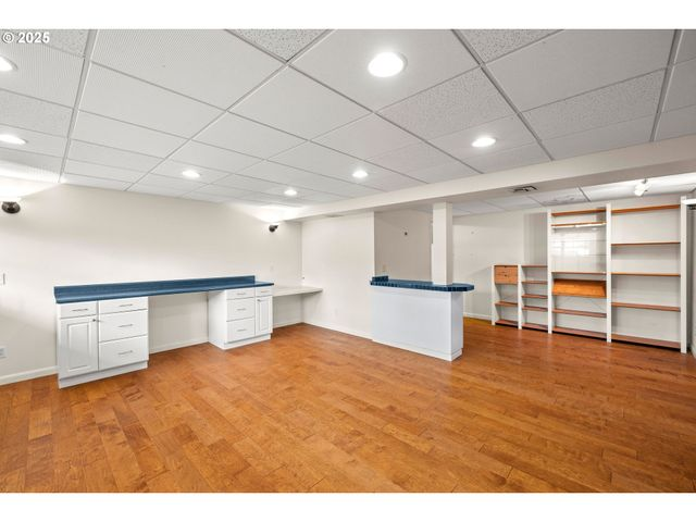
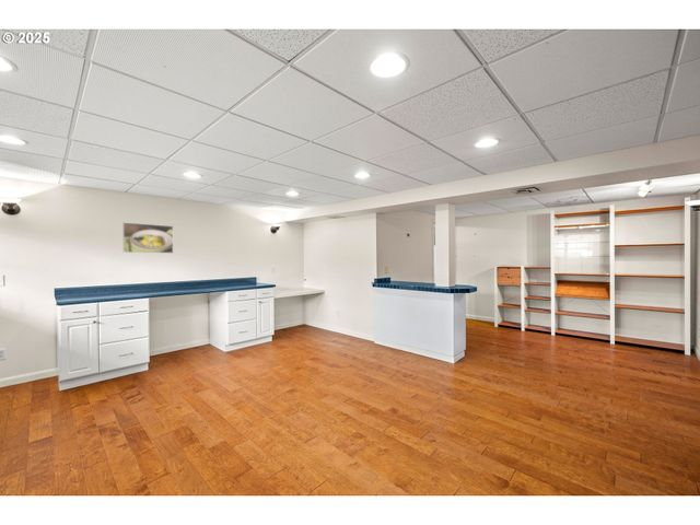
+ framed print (149, 238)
